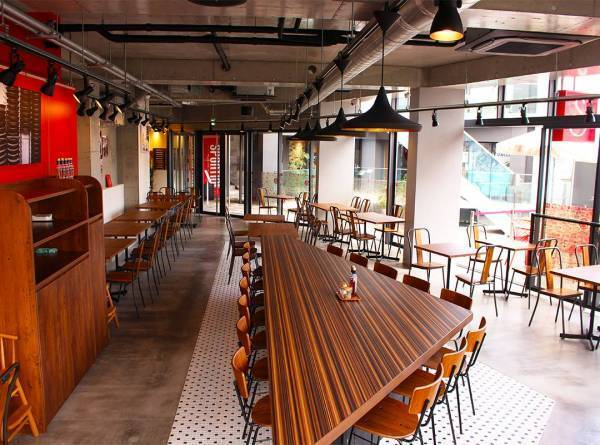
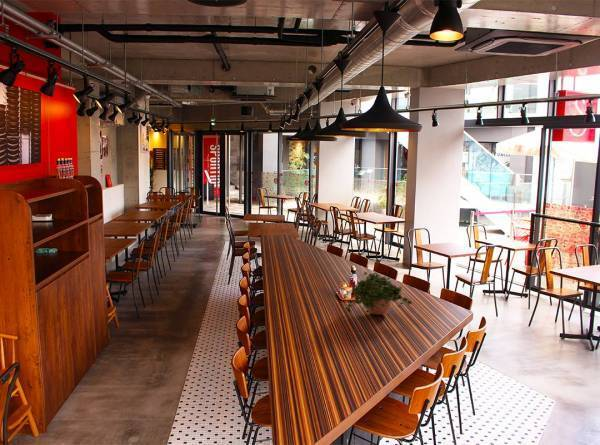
+ potted plant (377, 294)
